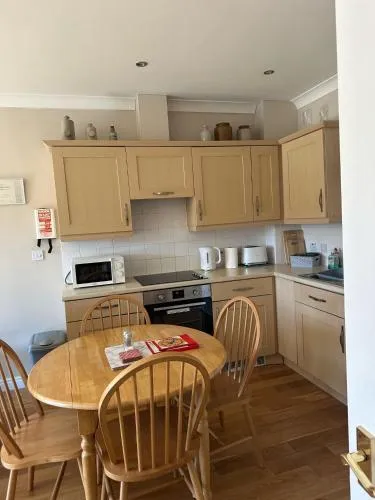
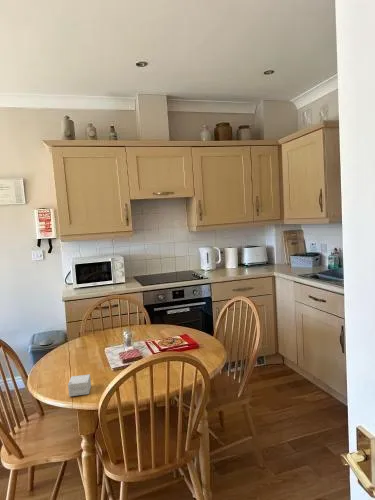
+ small box (79, 385)
